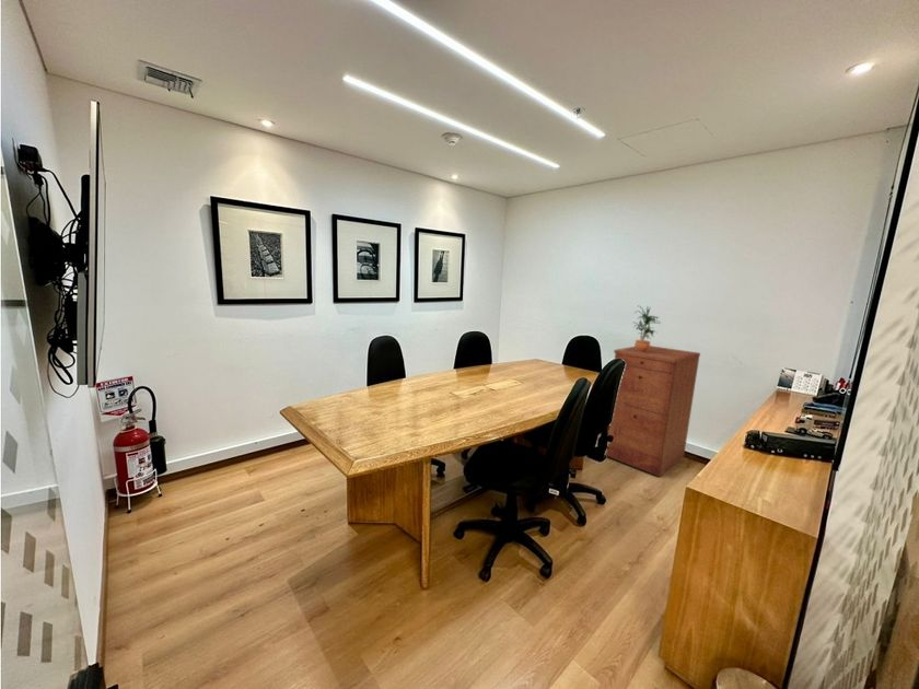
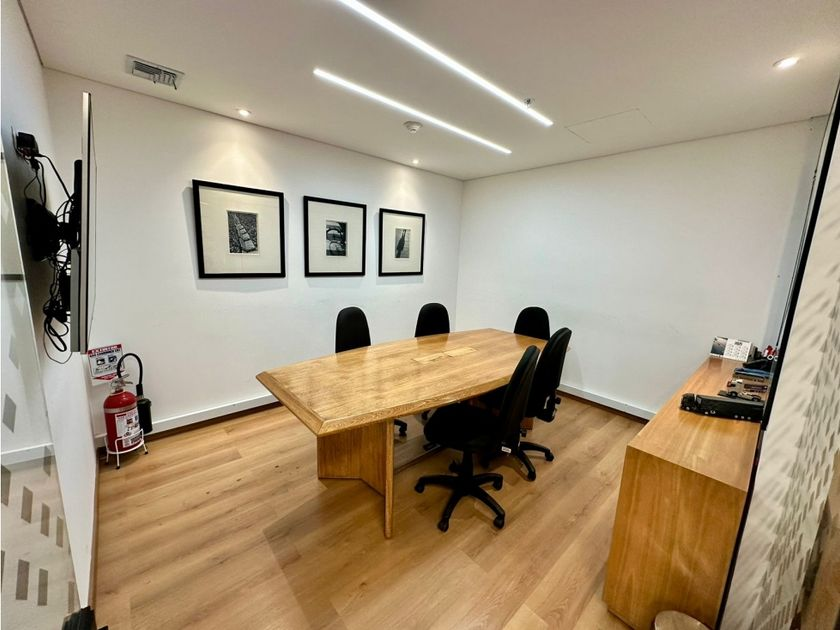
- filing cabinet (650, 405)
- potted plant (647, 328)
